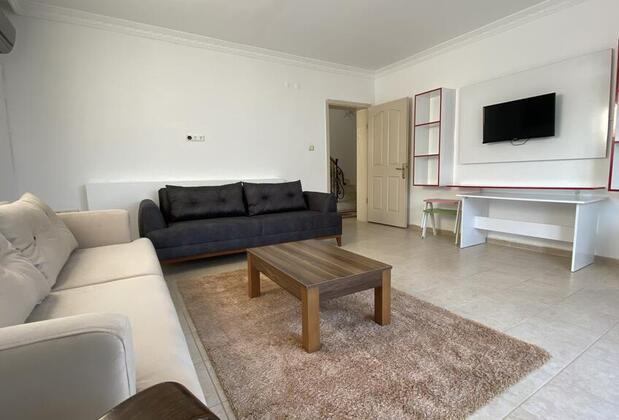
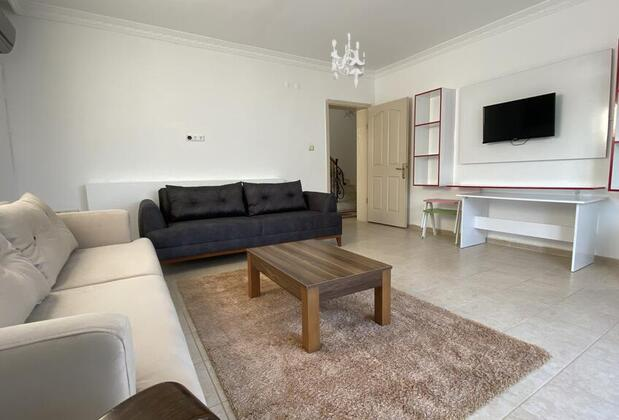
+ chandelier (348, 62)
